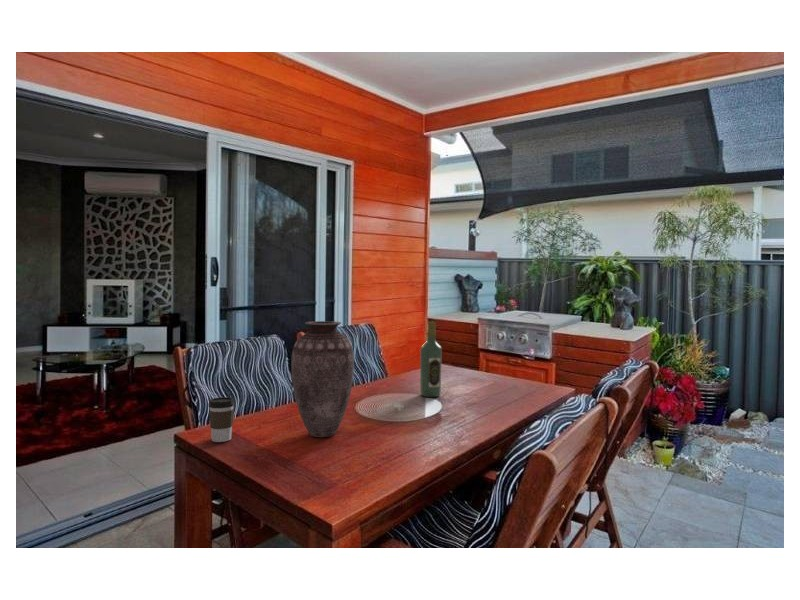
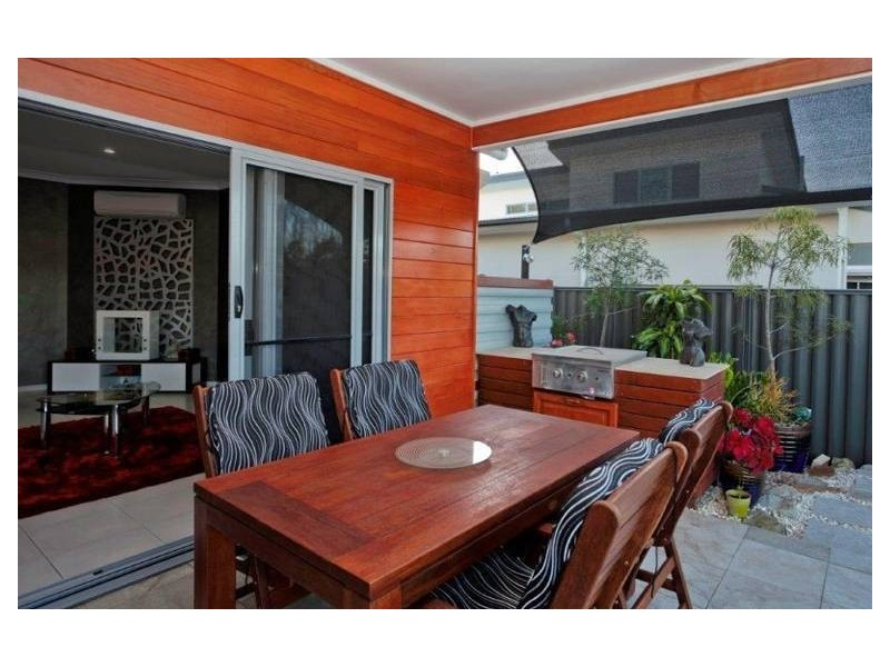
- coffee cup (221, 419)
- vase (322, 378)
- wine bottle (430, 358)
